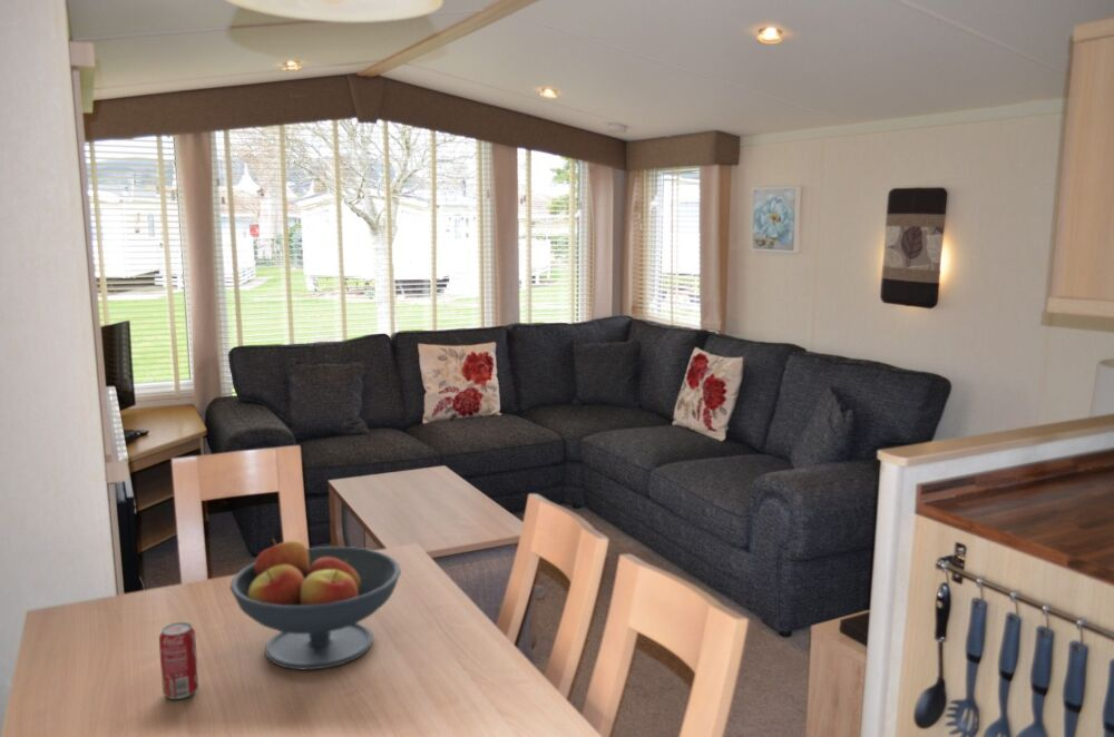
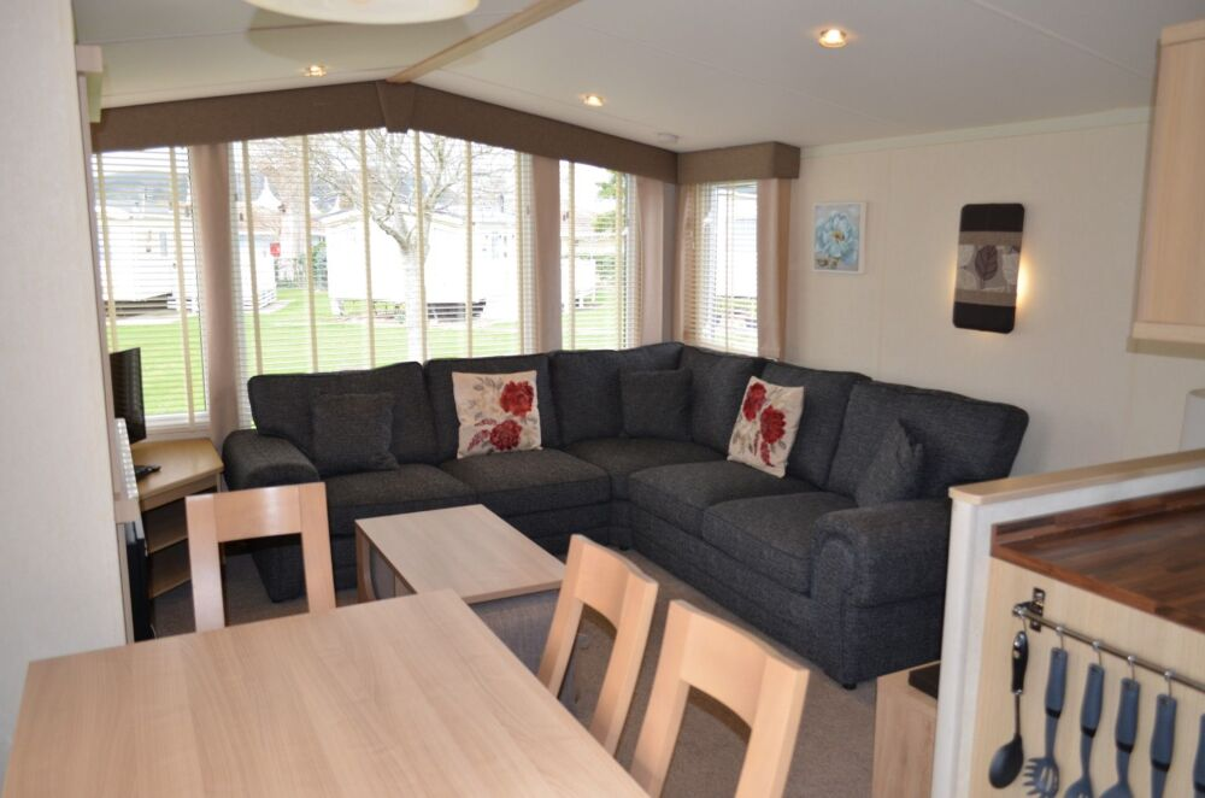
- fruit bowl (317, 597)
- beverage can (178, 660)
